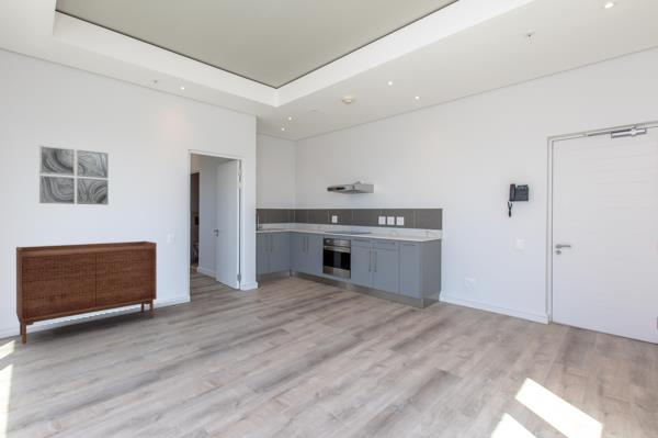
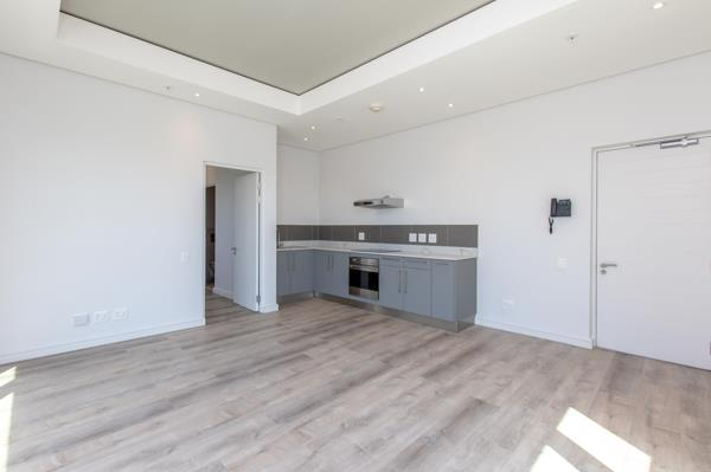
- wall art (77, 176)
- sideboard (91, 284)
